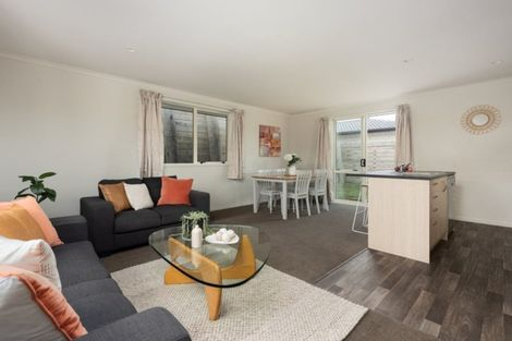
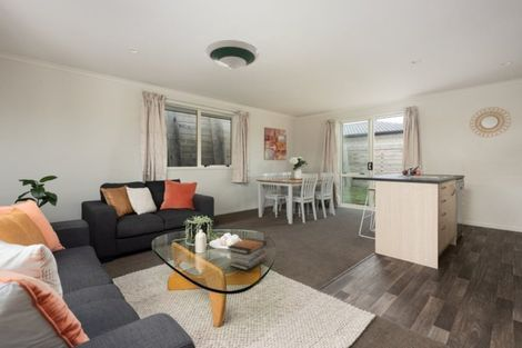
+ book stack (248, 252)
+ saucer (232, 60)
